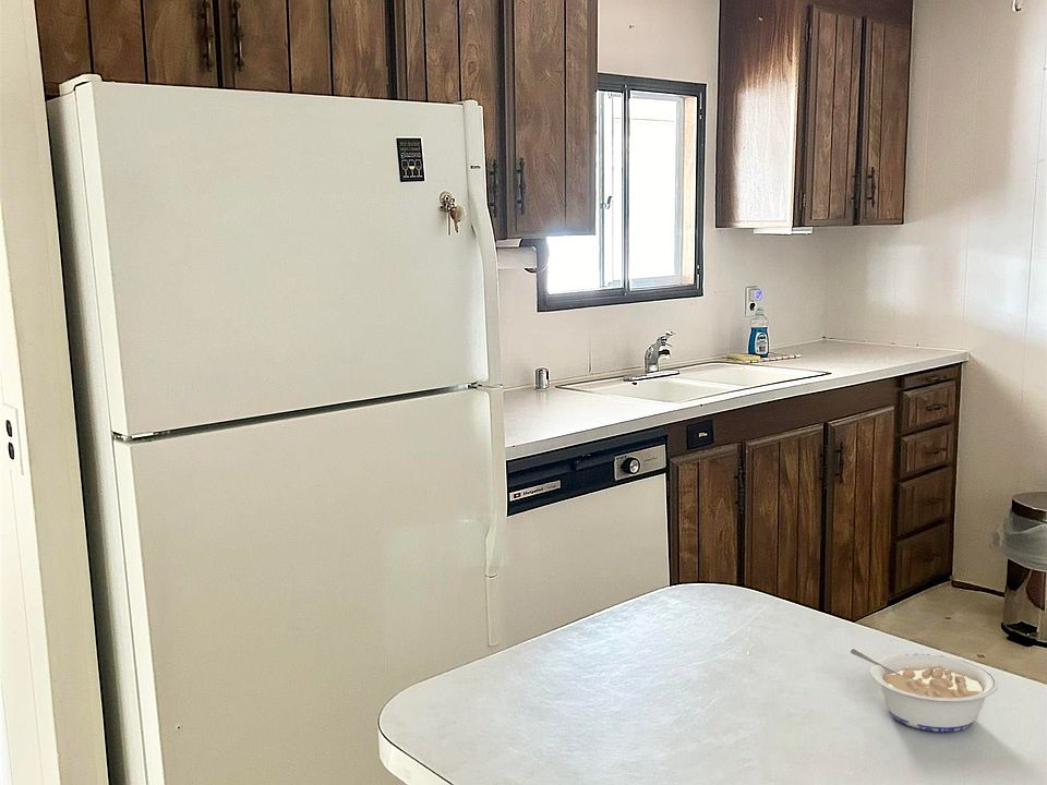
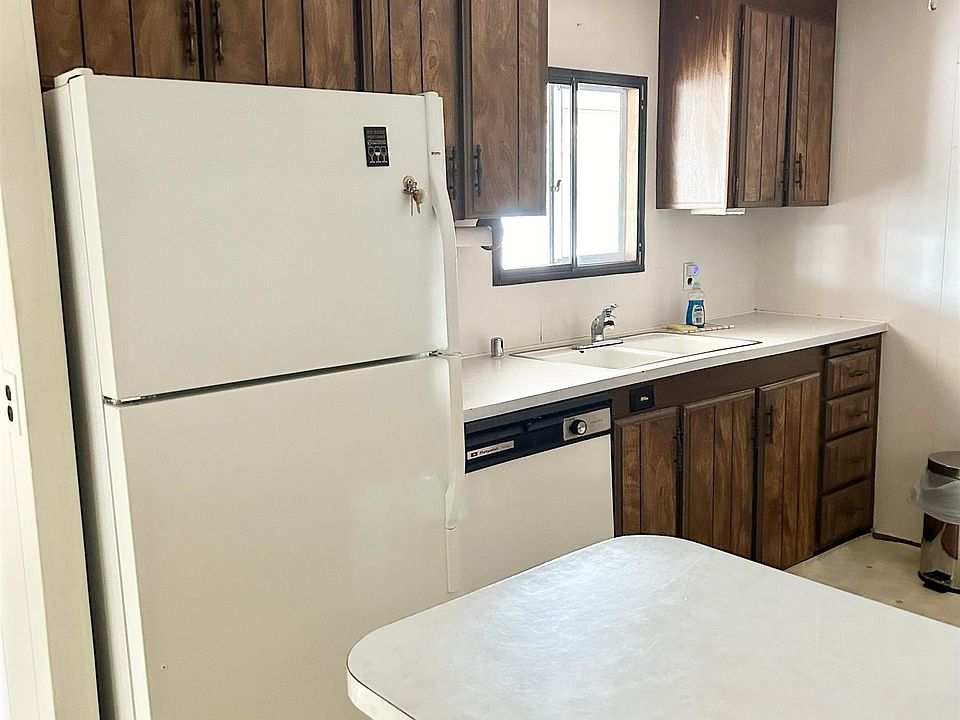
- legume (927, 691)
